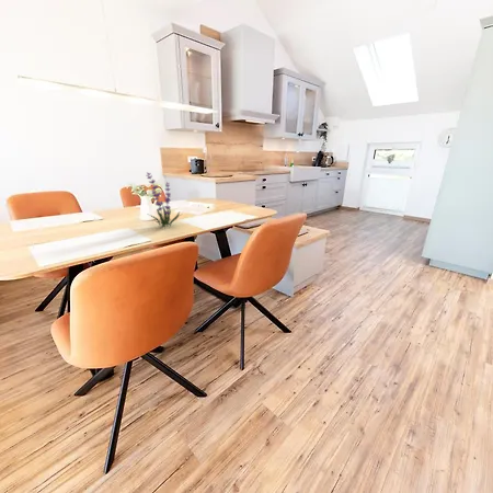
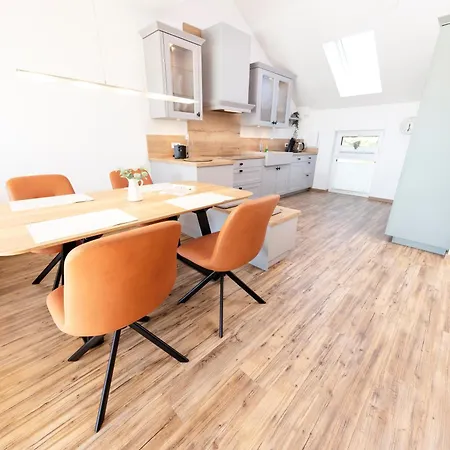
- plant (161, 202)
